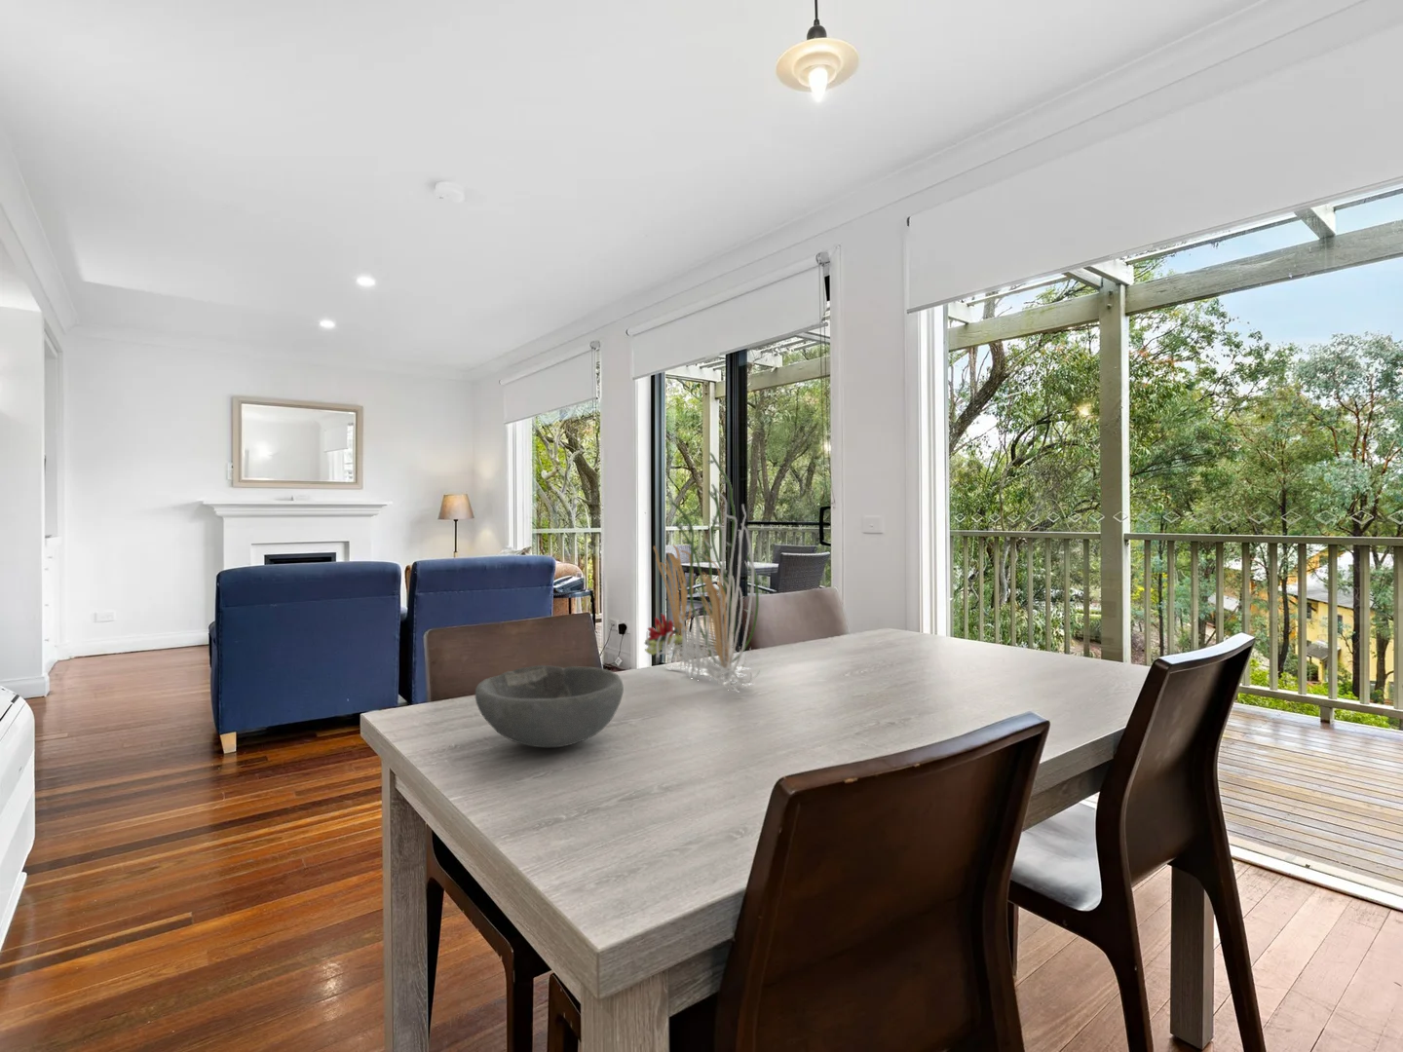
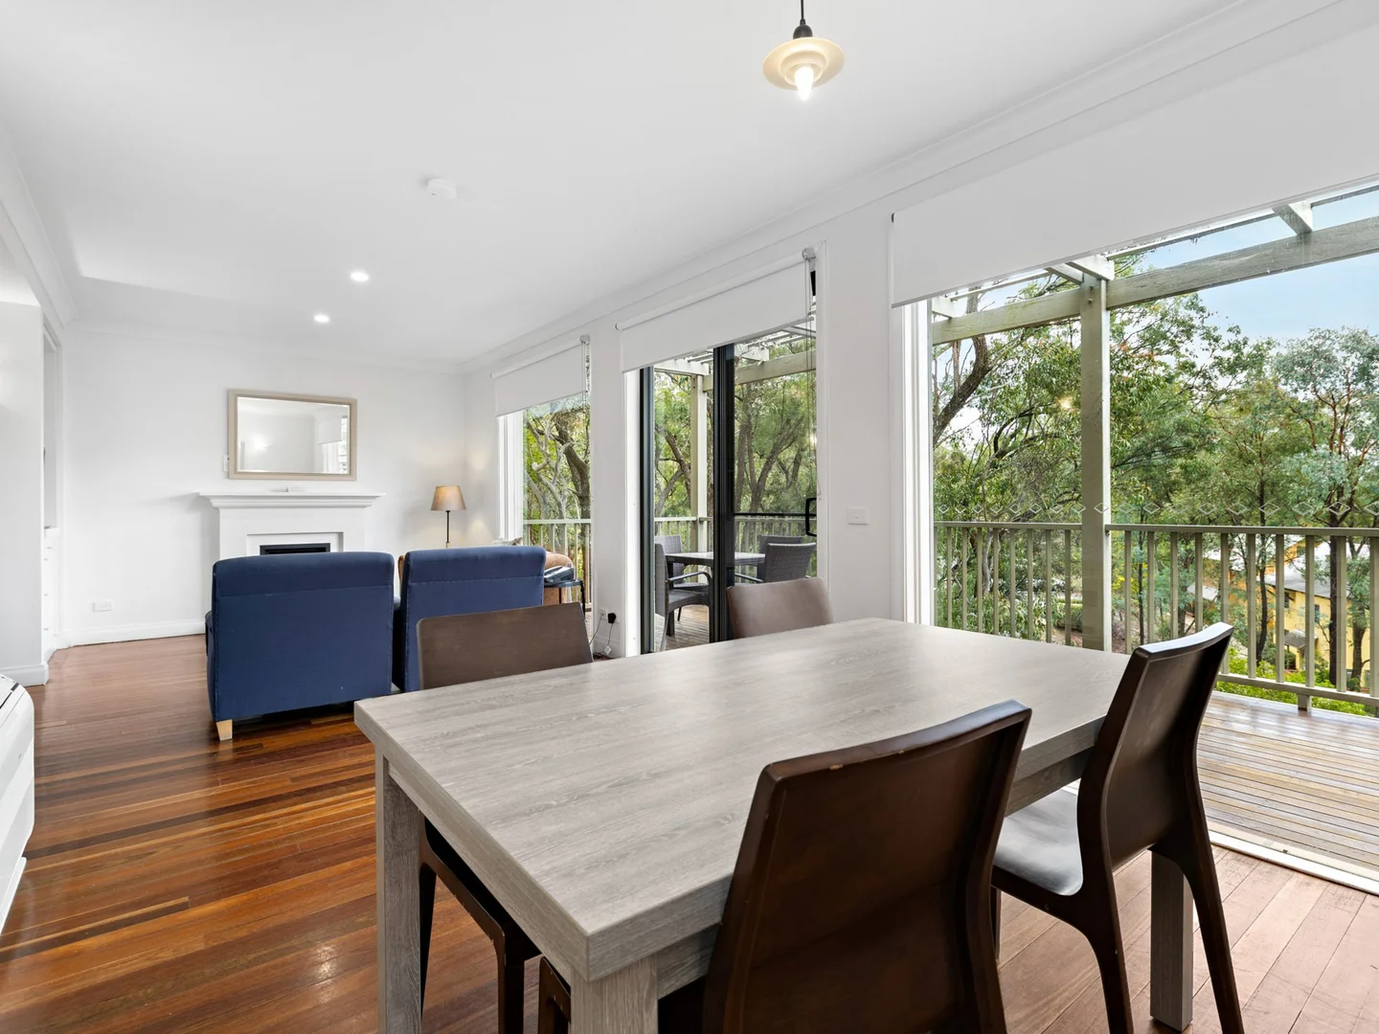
- bowl (550, 709)
- plant (699, 566)
